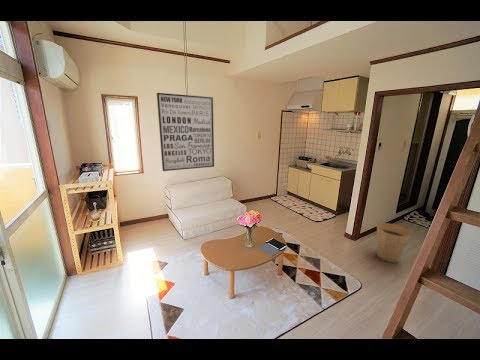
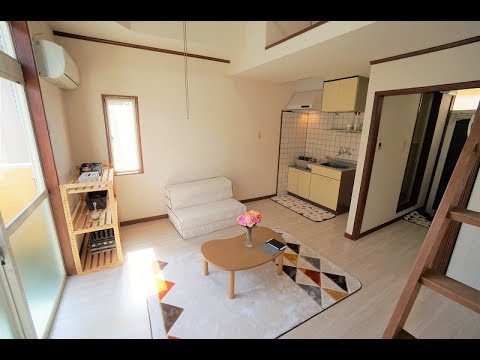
- trash can (390, 243)
- wall art (188, 133)
